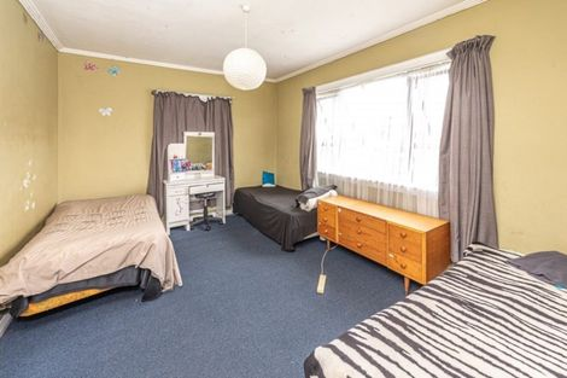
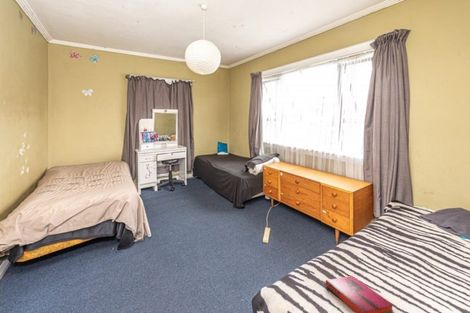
+ hardback book (356, 294)
